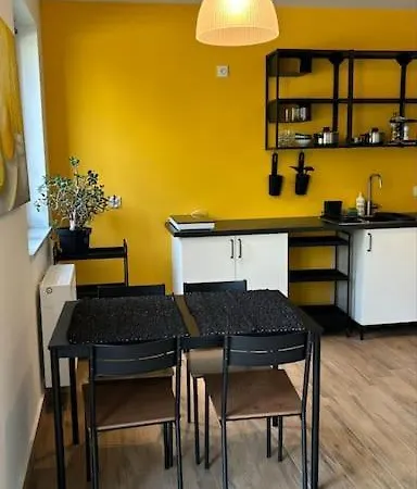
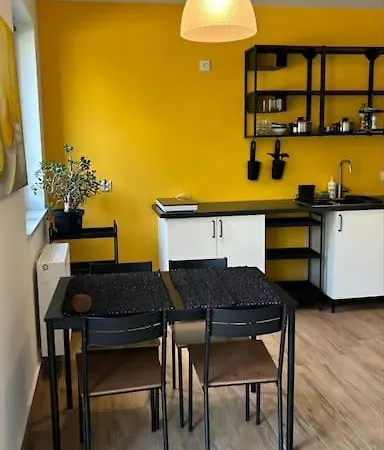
+ apple (82, 302)
